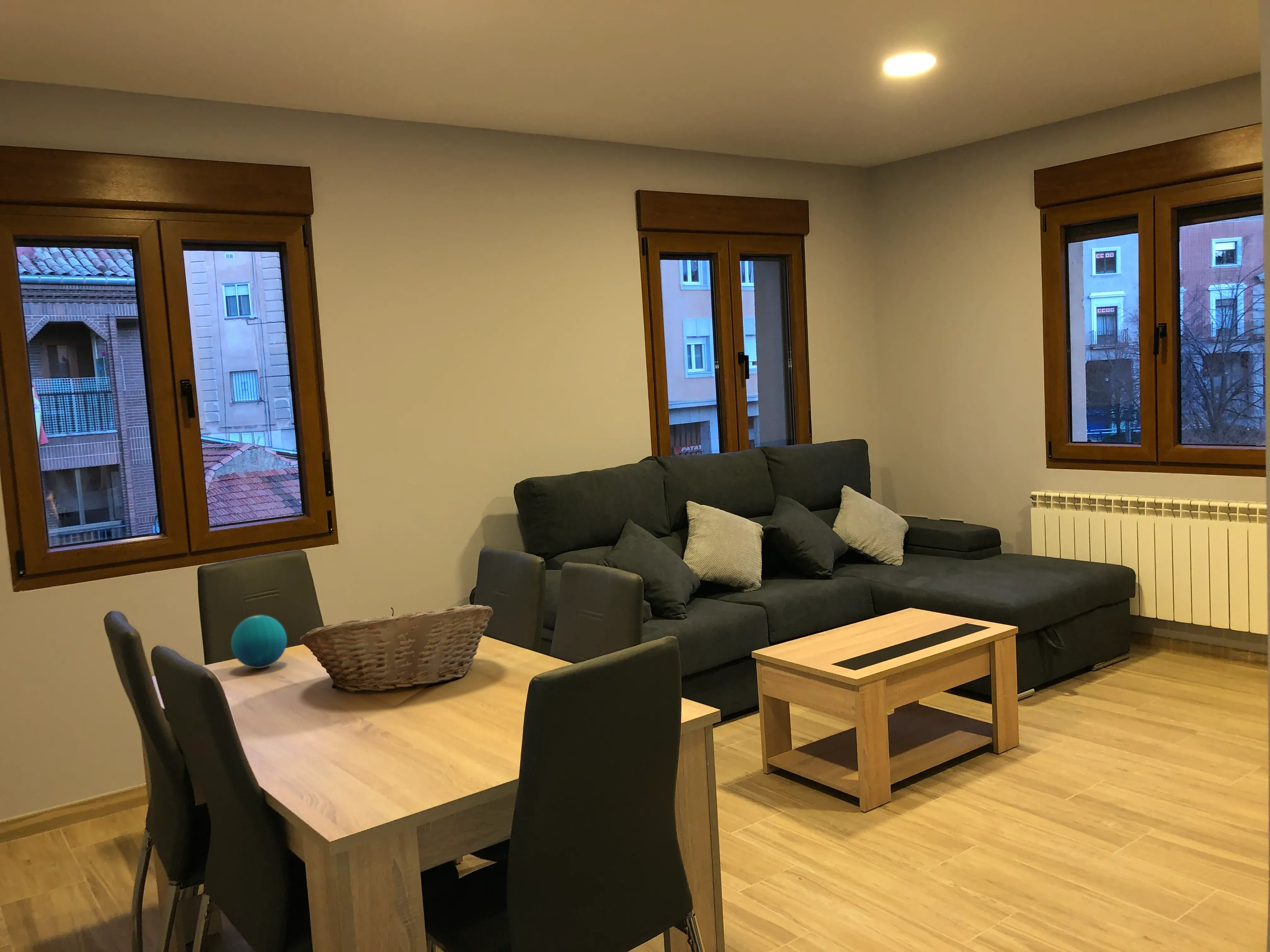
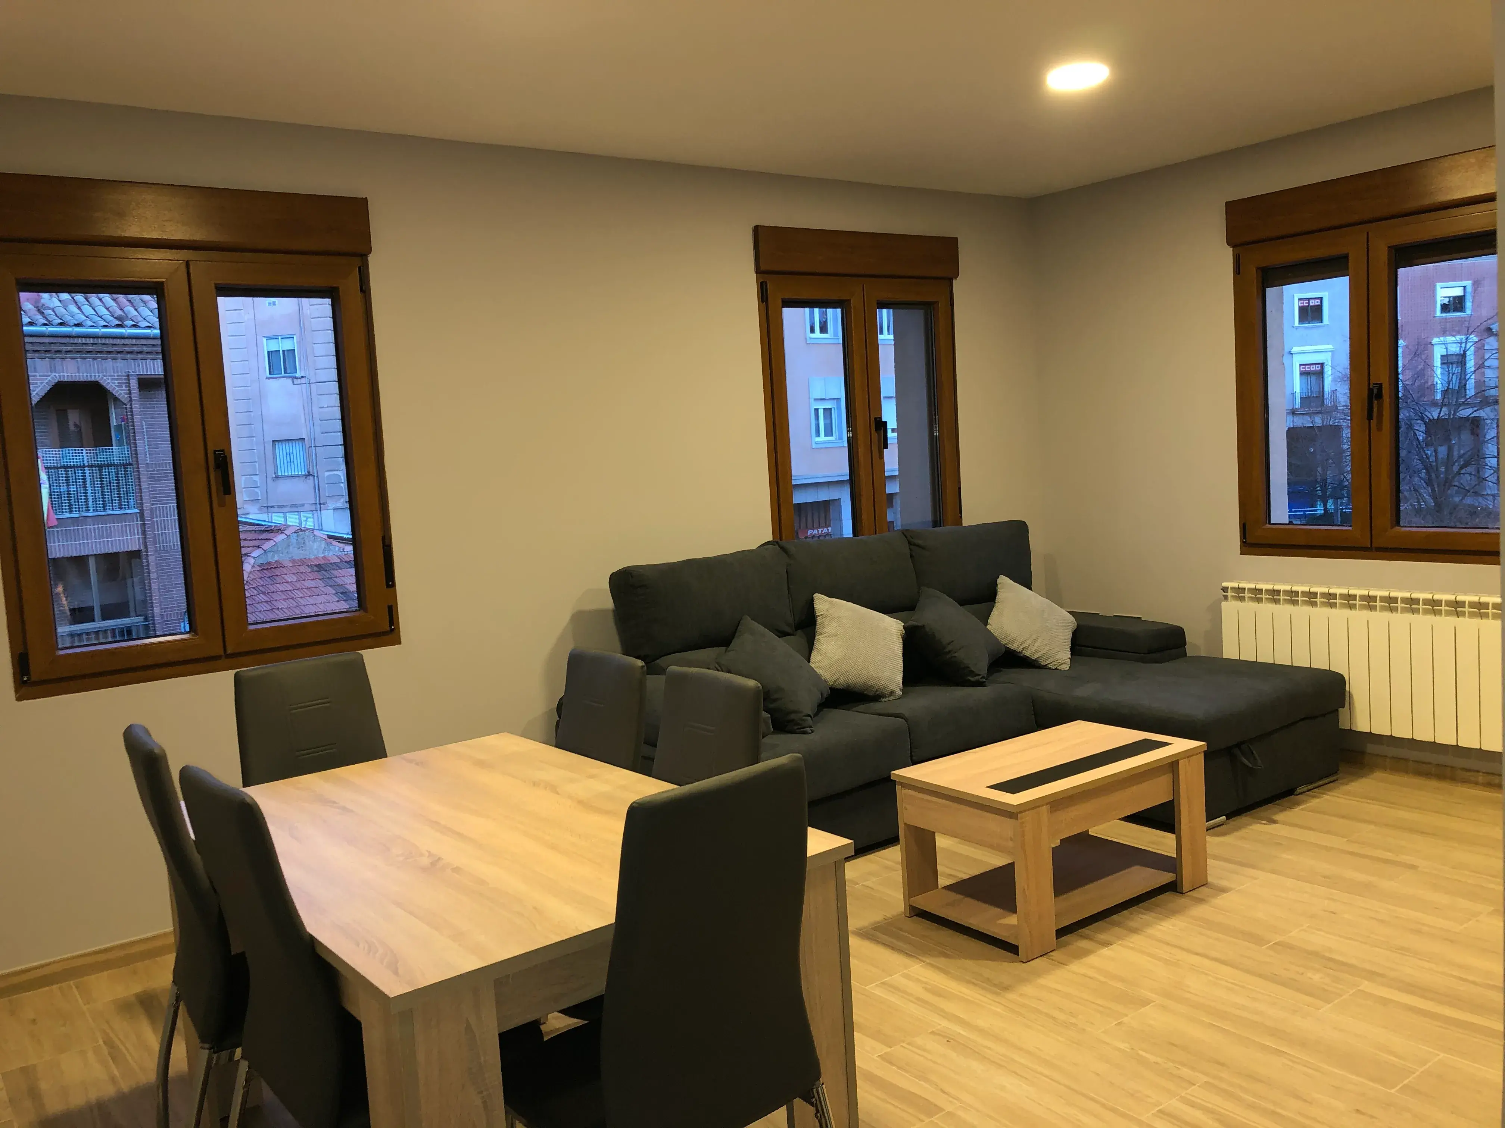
- fruit basket (400, 640)
- decorative orb (259, 641)
